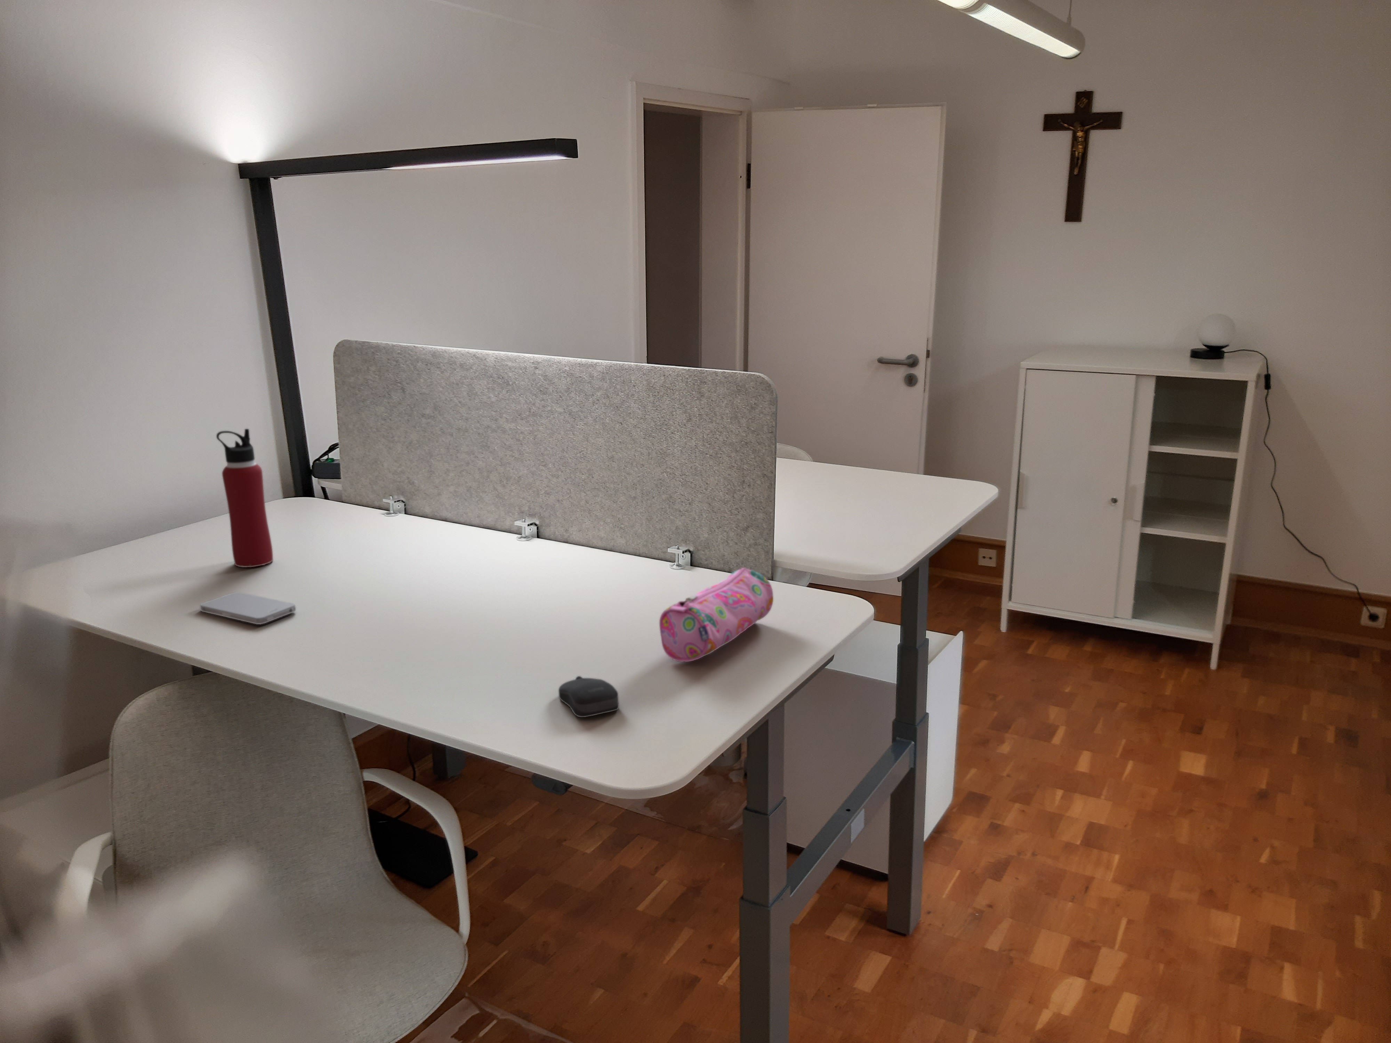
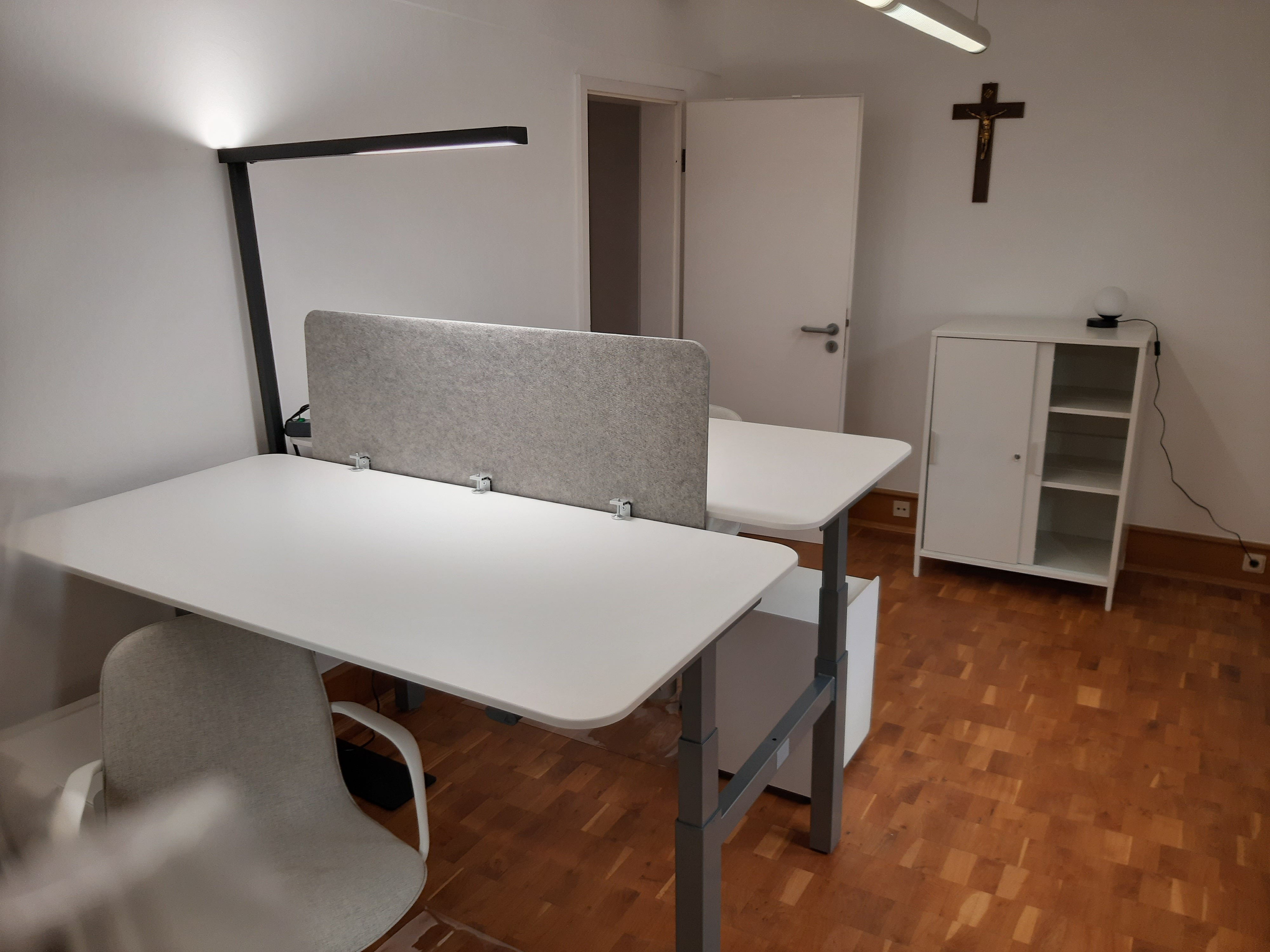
- computer mouse (588, 691)
- smartphone (248, 607)
- pencil case (717, 612)
- water bottle (245, 496)
